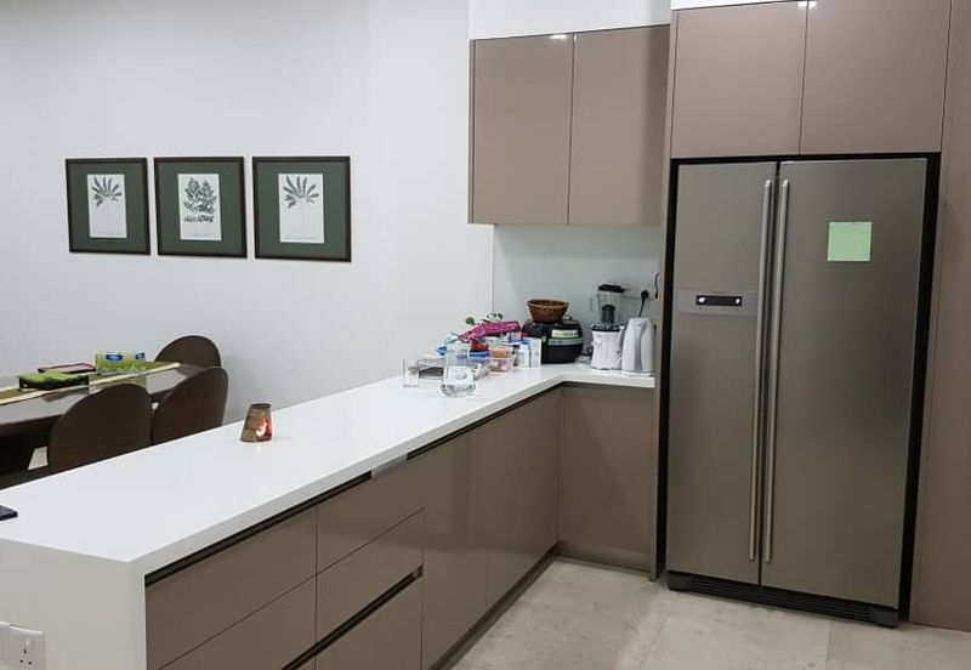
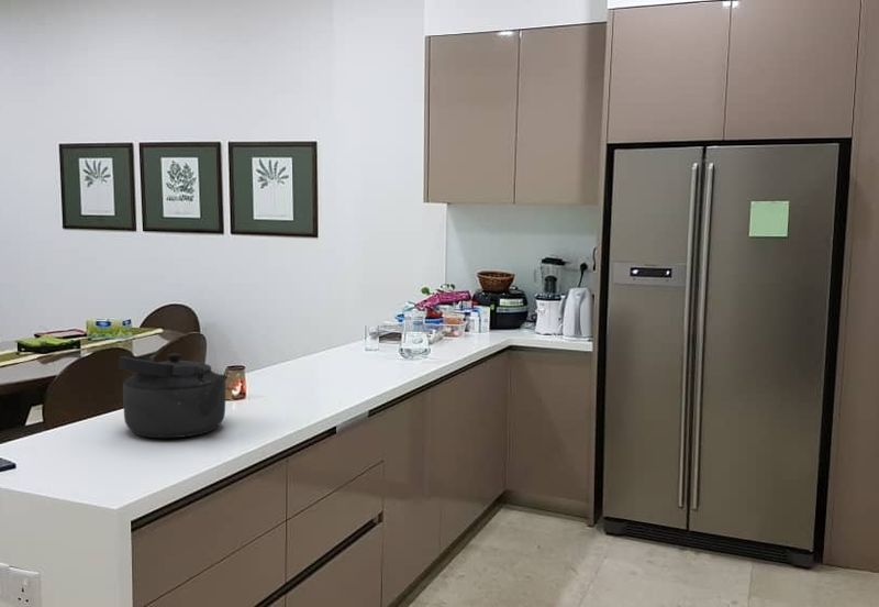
+ kettle (175, 391)
